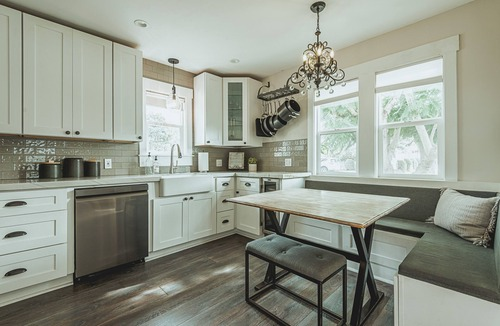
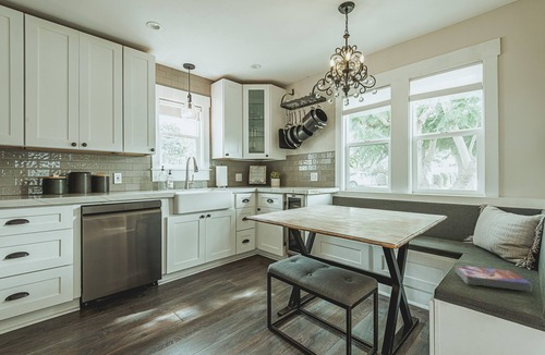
+ textbook (489, 277)
